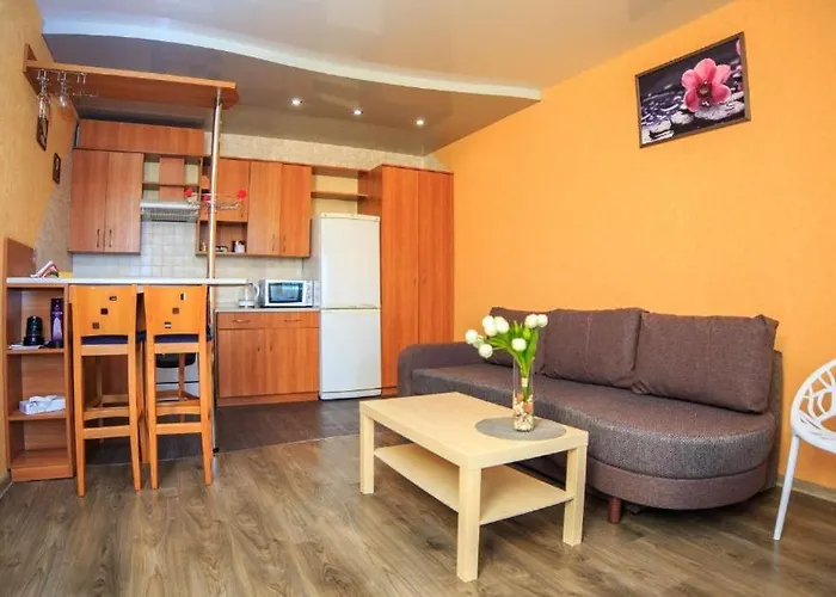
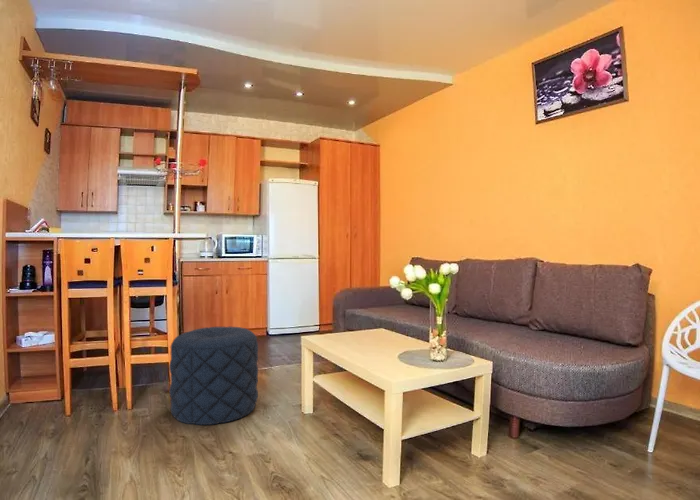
+ pouf (215, 370)
